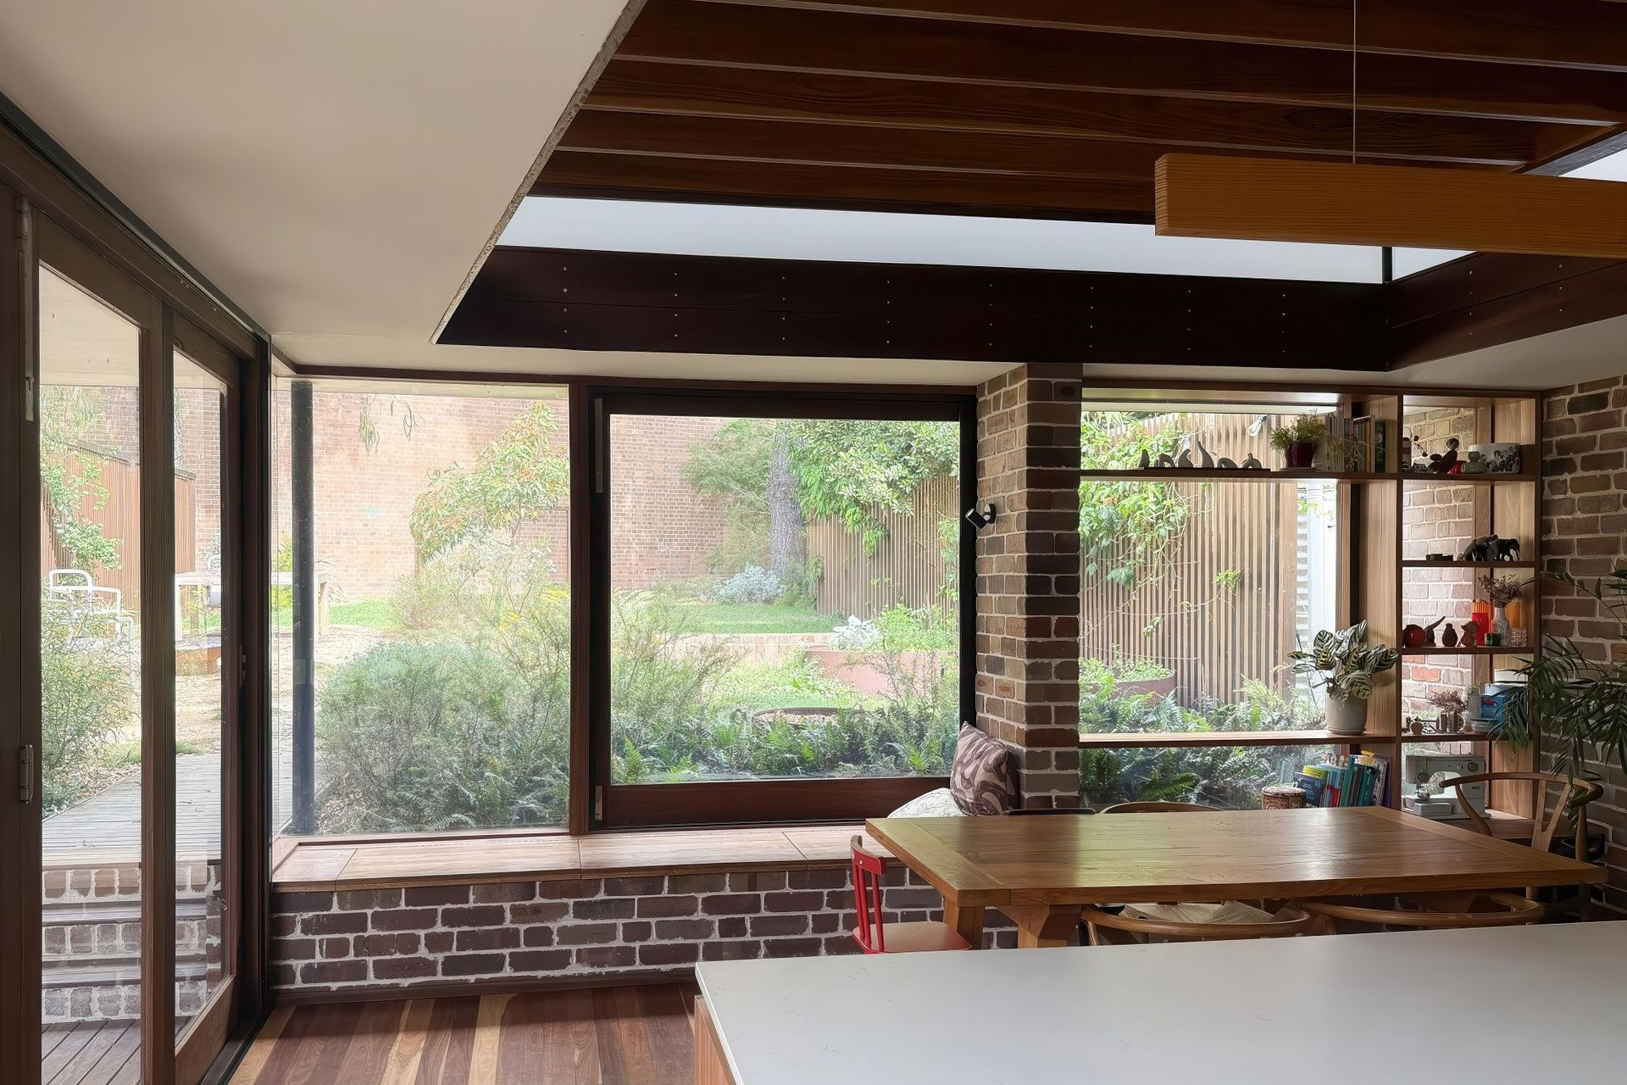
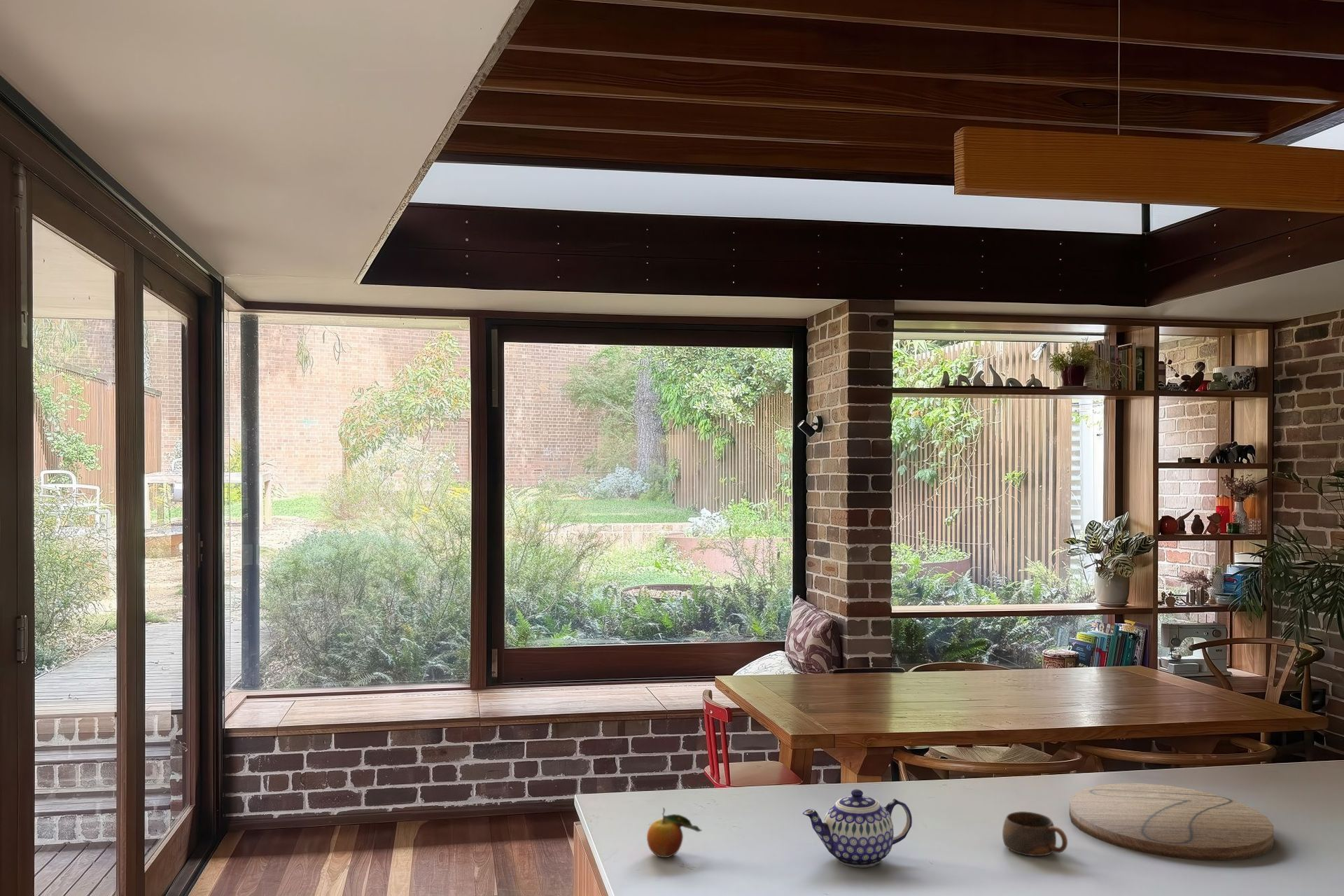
+ cup (1035, 836)
+ teapot (858, 825)
+ fruit (675, 830)
+ cutting board (1168, 820)
